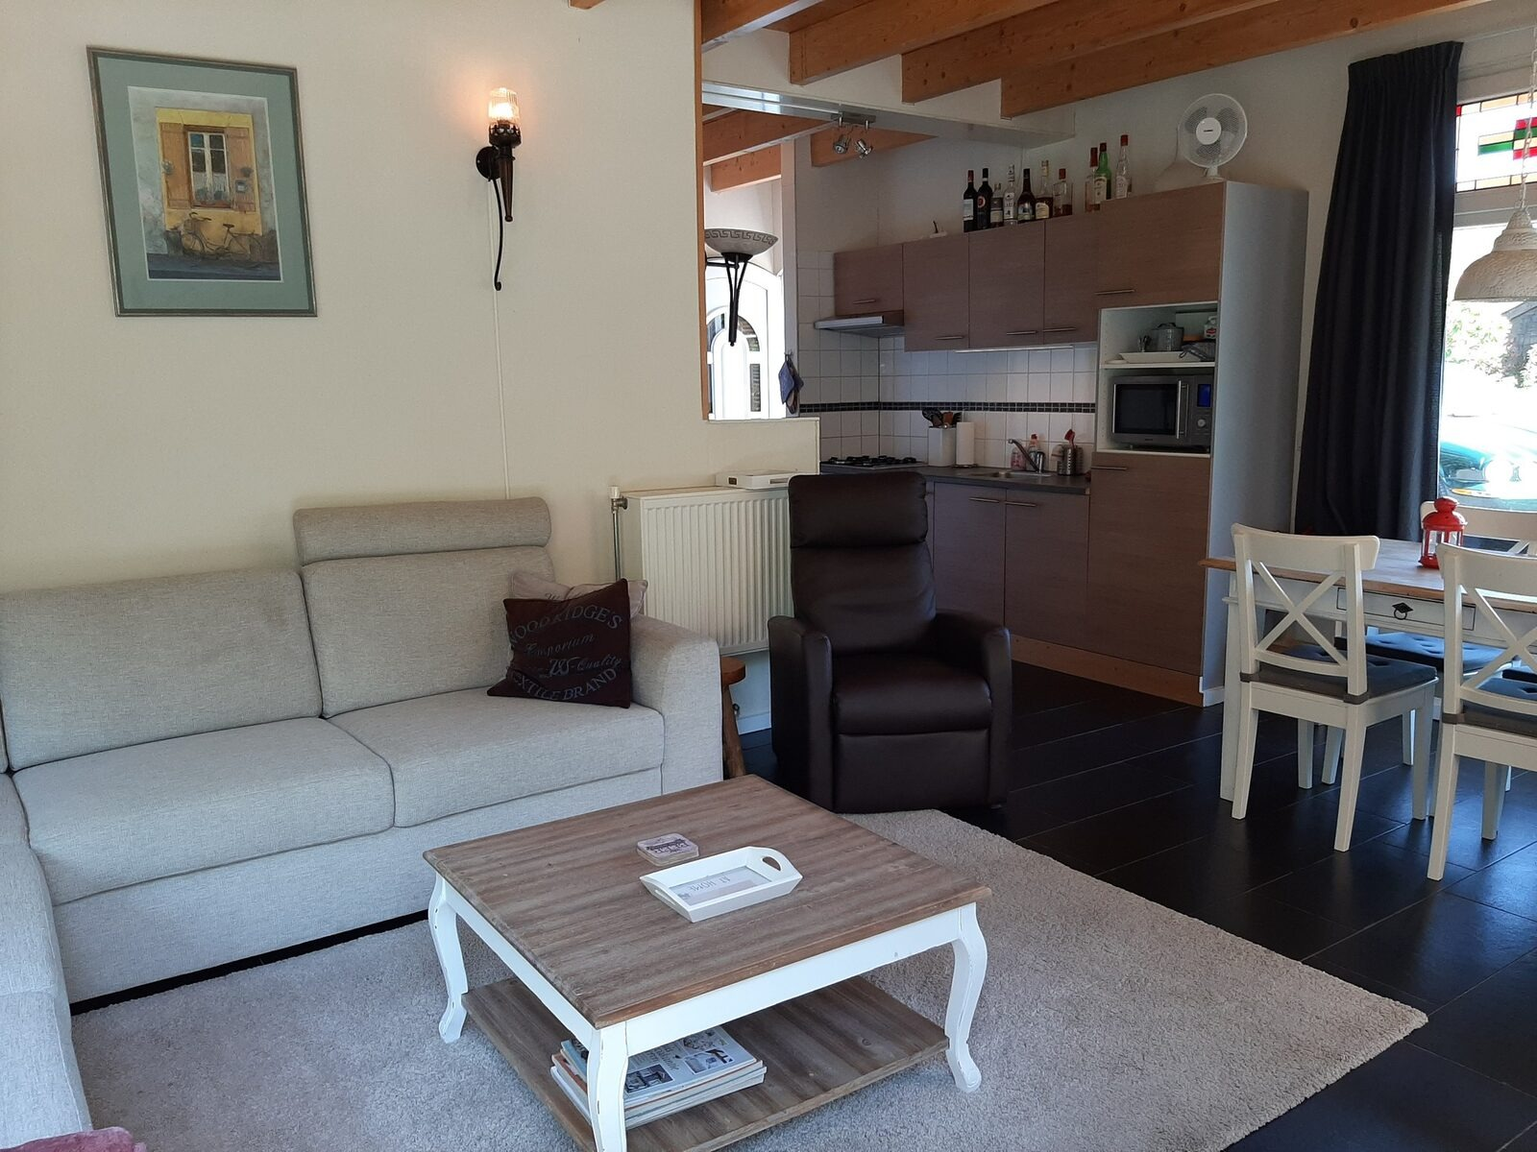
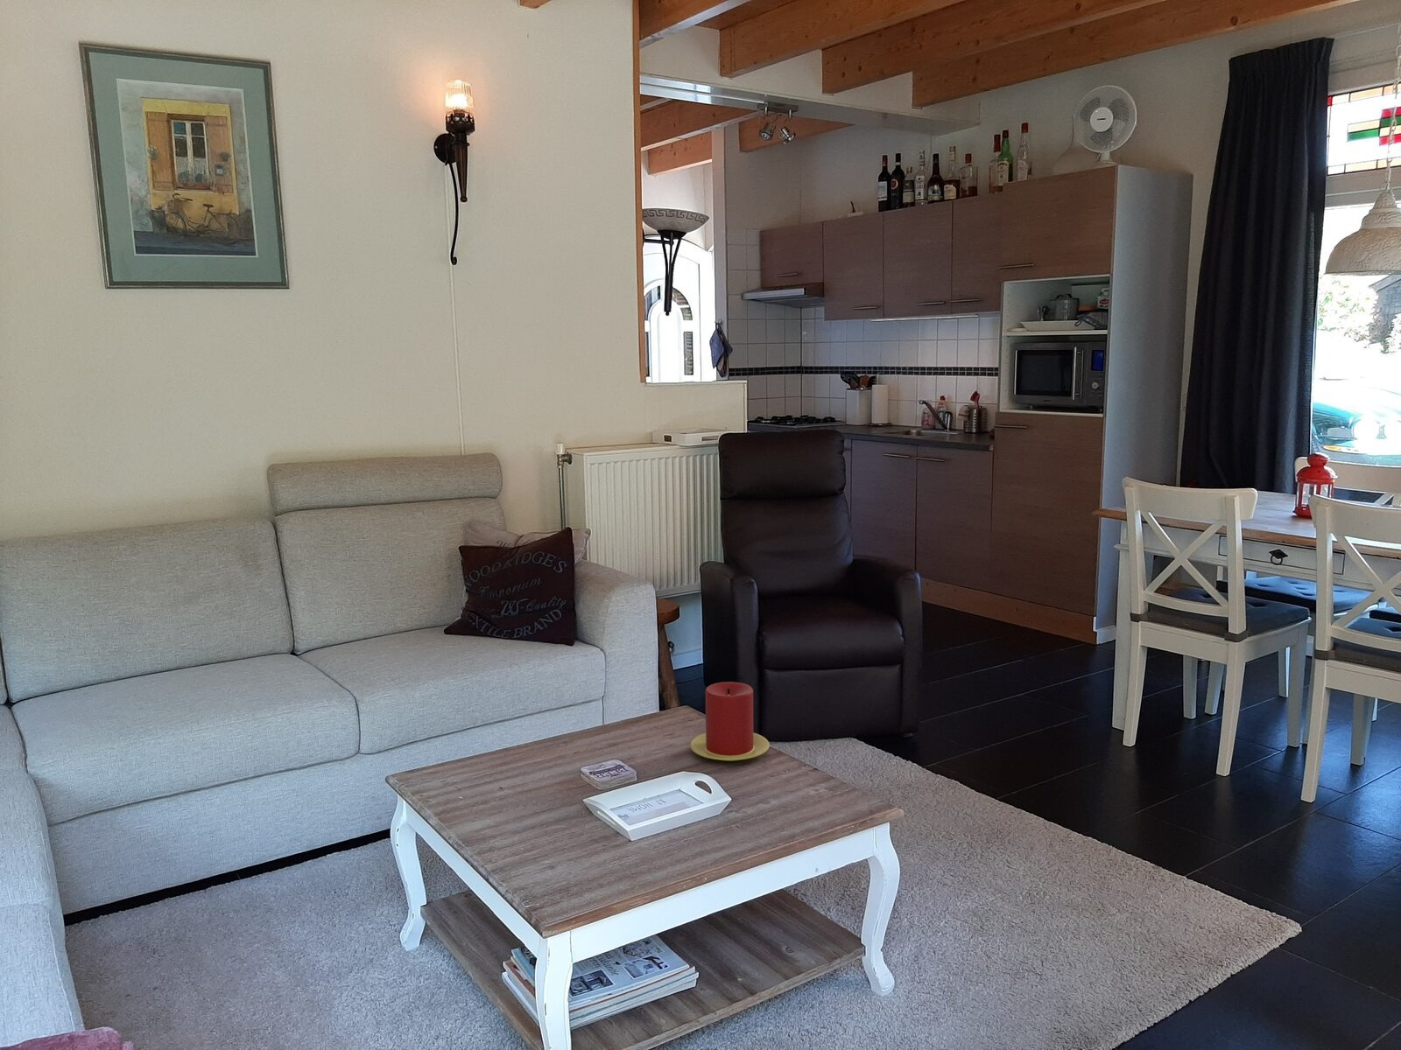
+ candle (729, 719)
